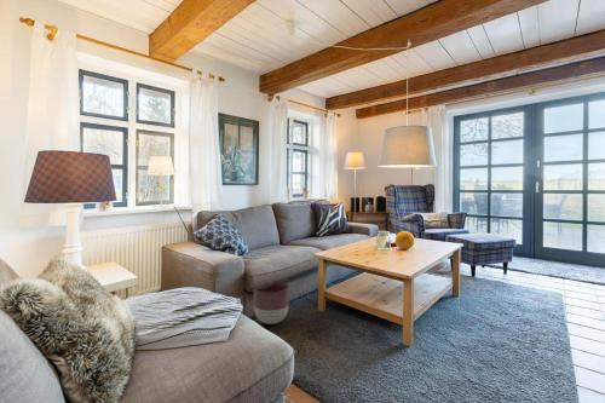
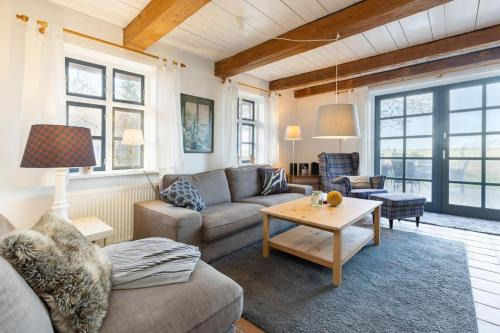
- planter (271, 304)
